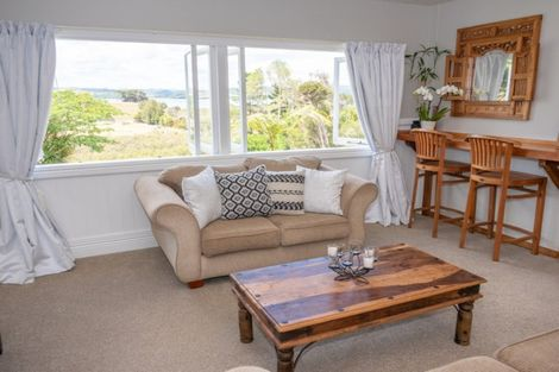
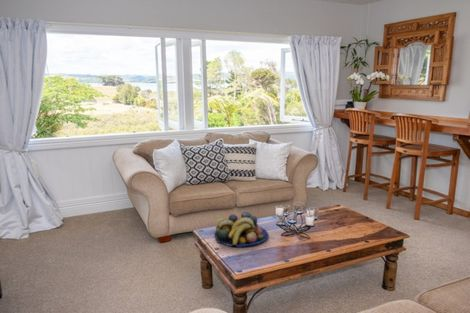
+ fruit bowl (241, 226)
